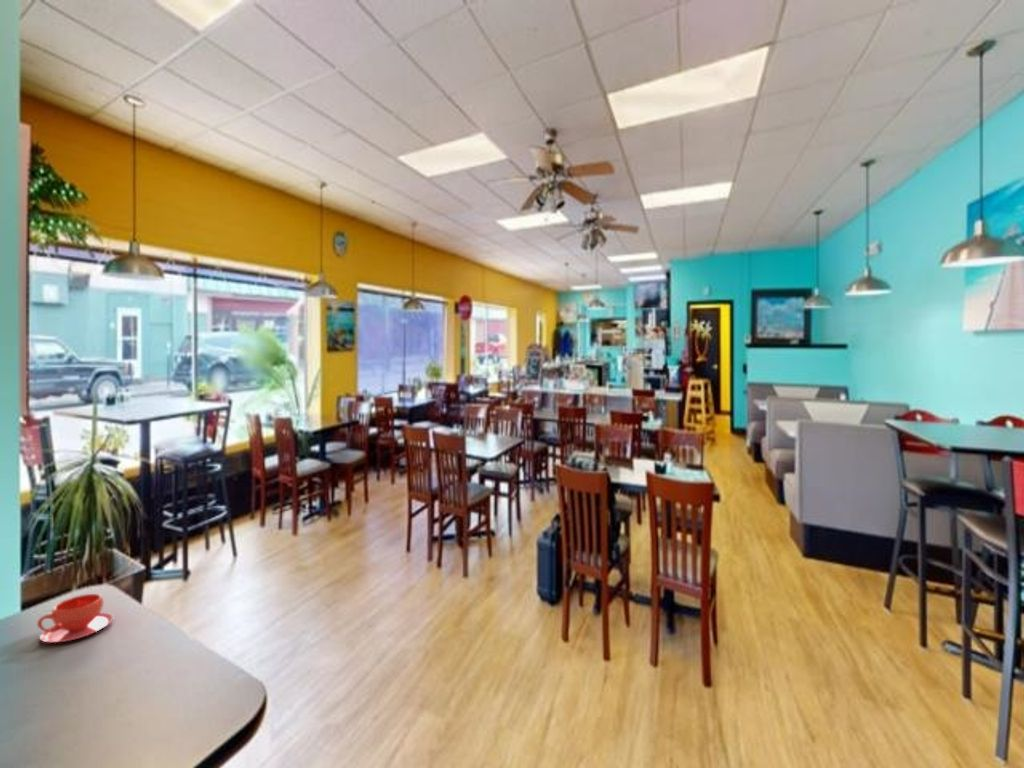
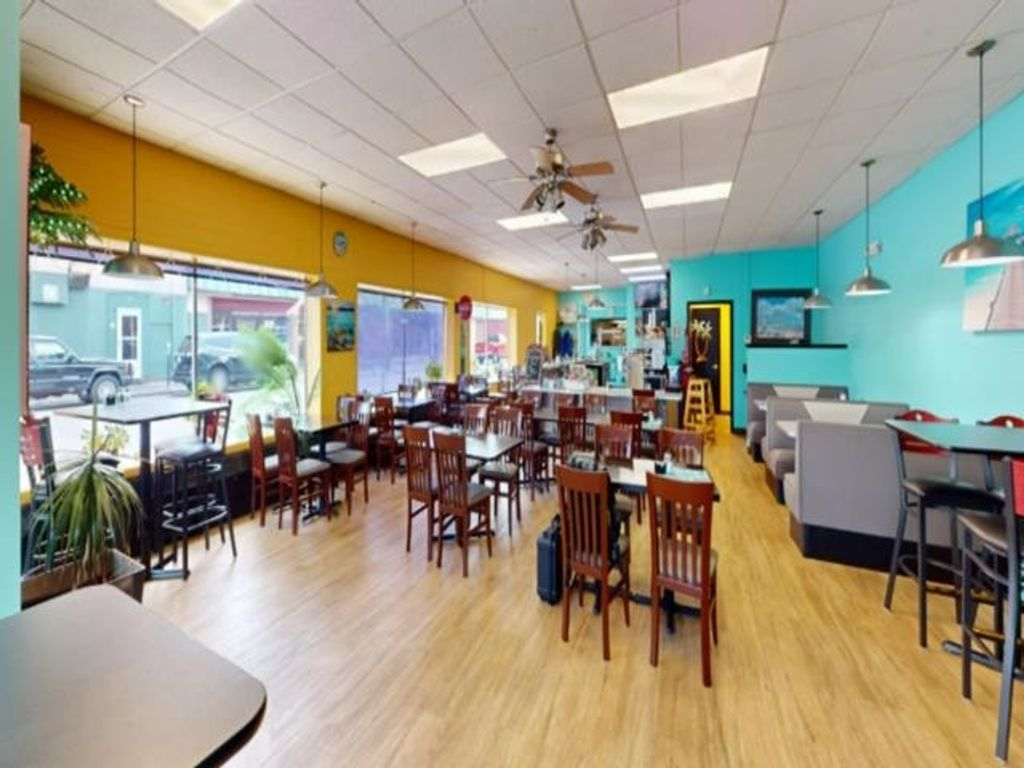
- teacup (76, 616)
